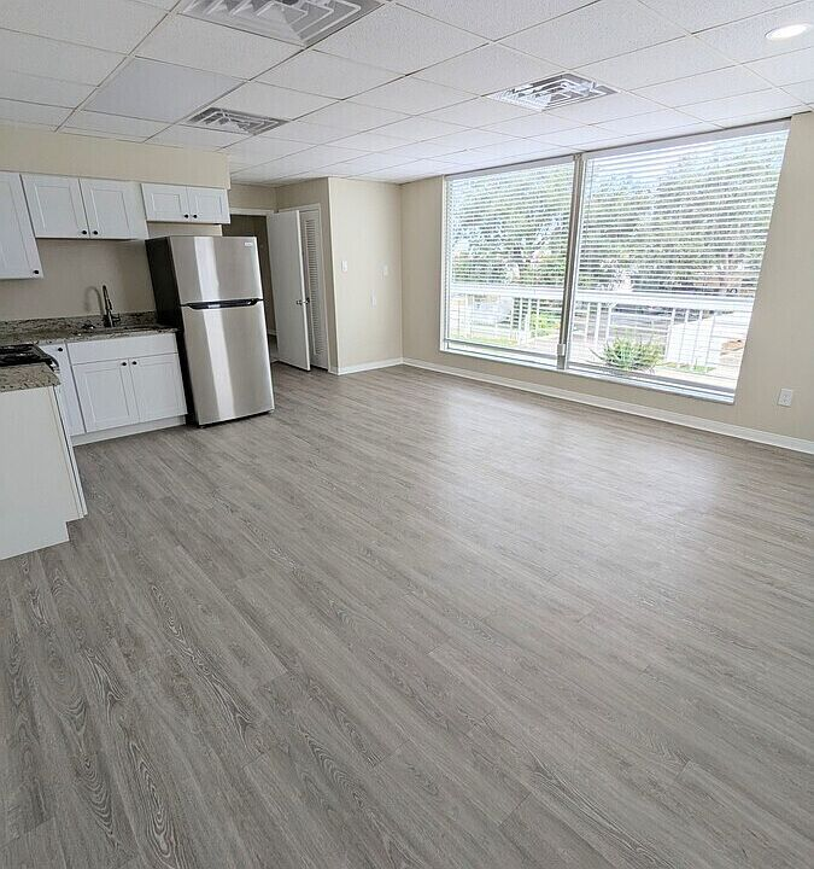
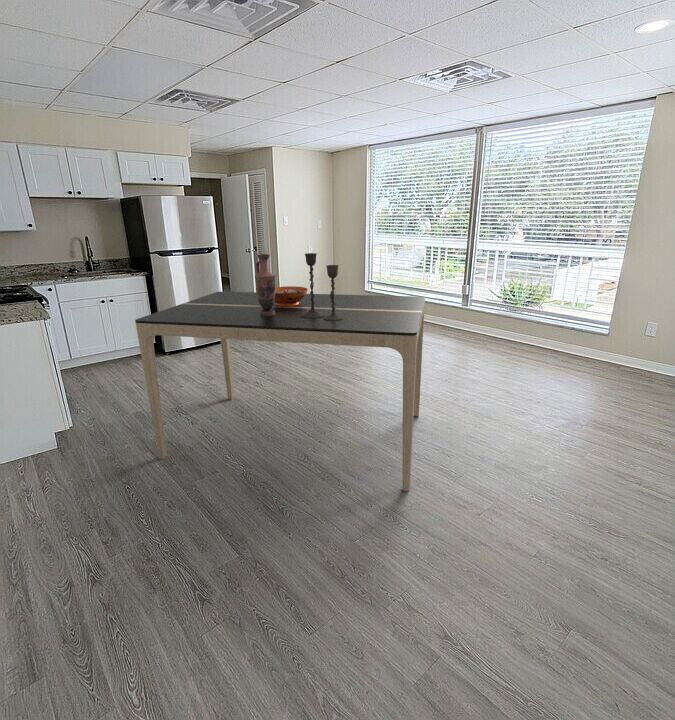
+ vase (265, 284)
+ decorative bowl (287, 296)
+ candlestick (313, 285)
+ dining table (297, 342)
